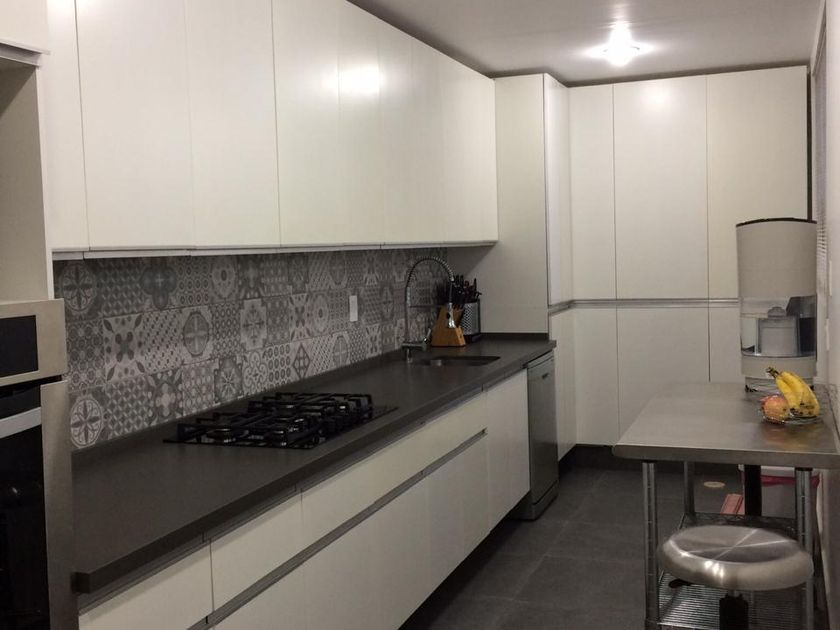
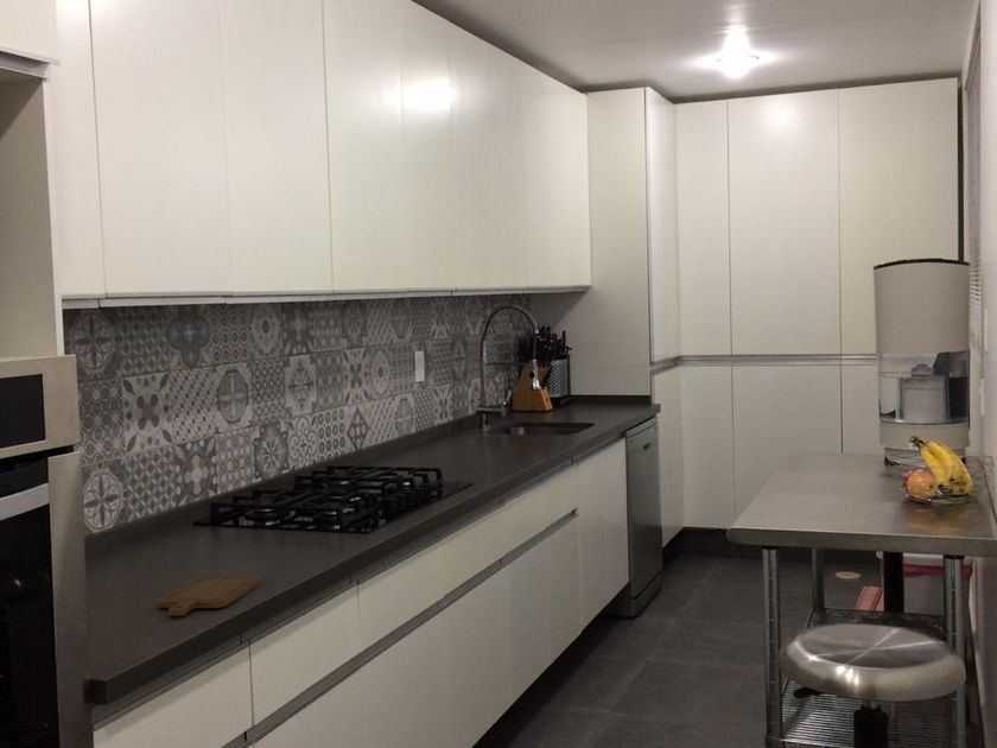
+ chopping board (205, 594)
